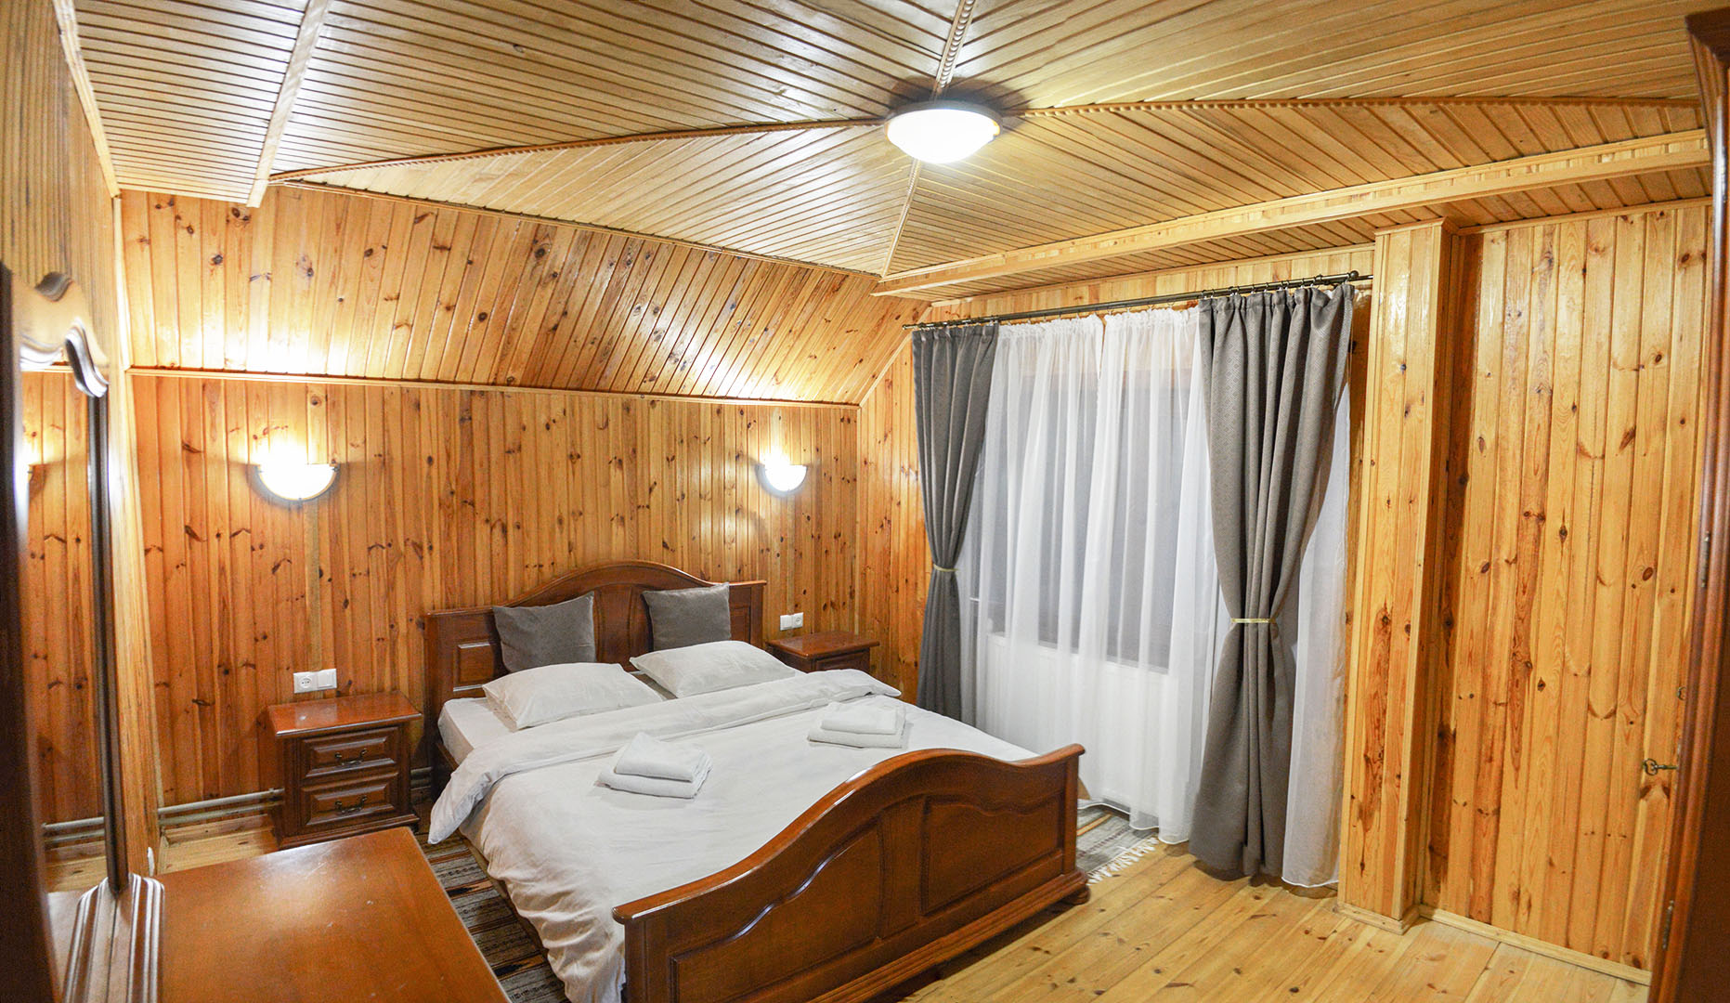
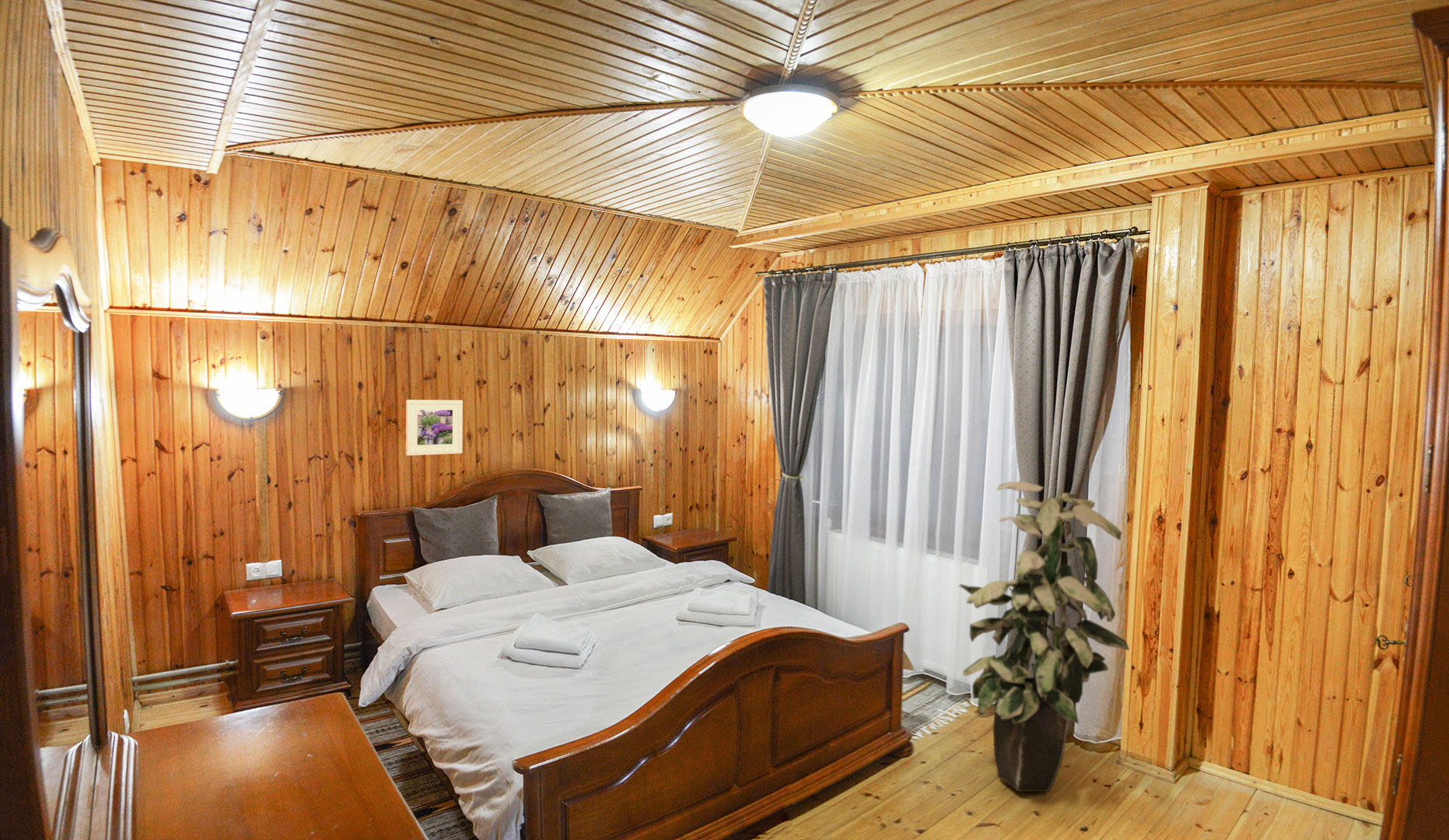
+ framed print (435, 427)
+ indoor plant (1034, 632)
